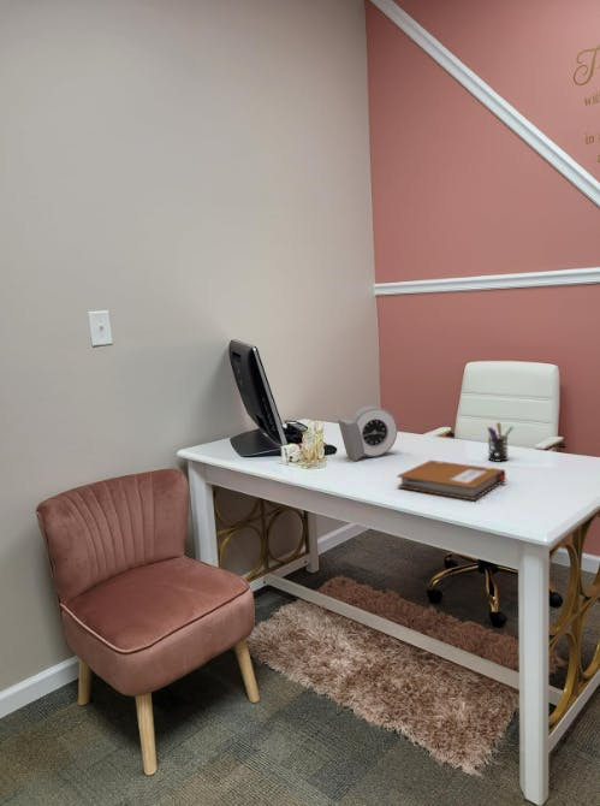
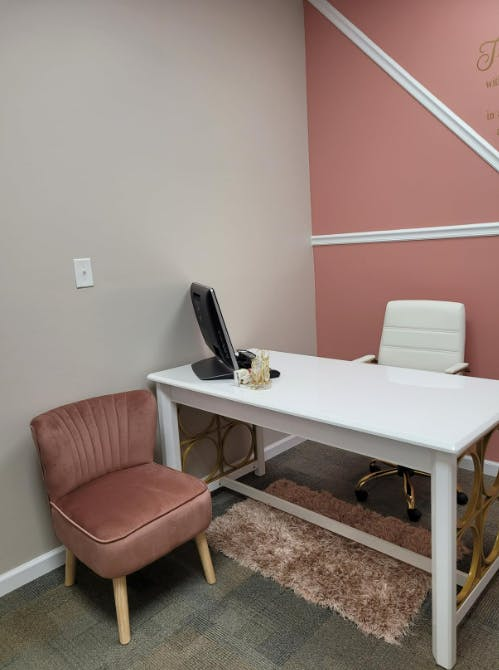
- alarm clock (369, 431)
- pen holder (500, 440)
- notebook (453, 478)
